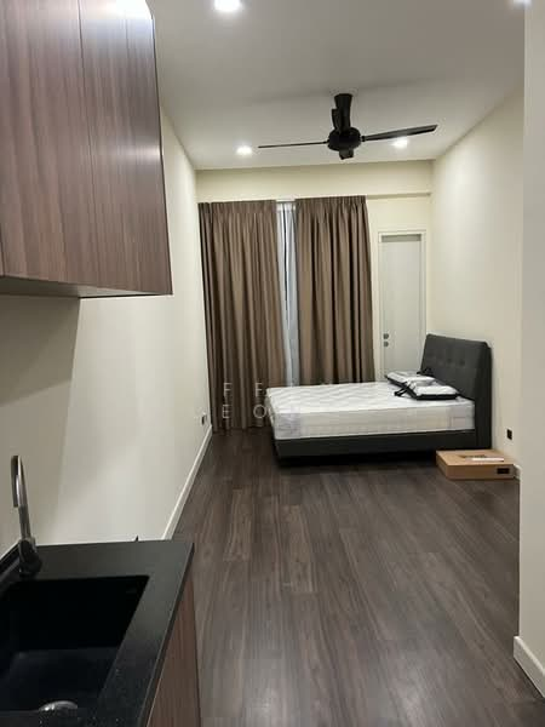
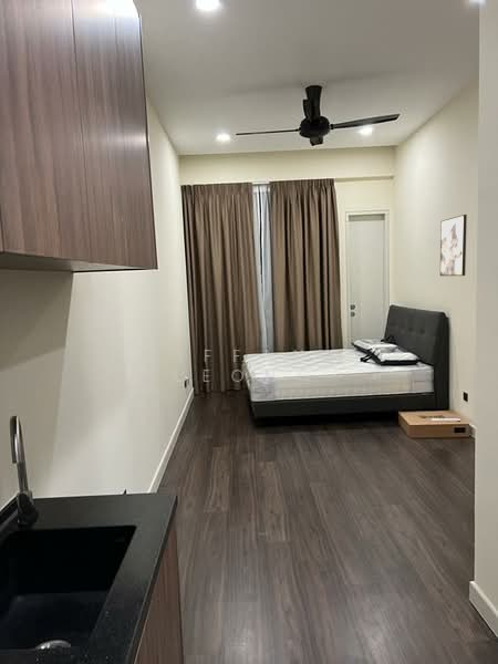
+ wall art (452, 247)
